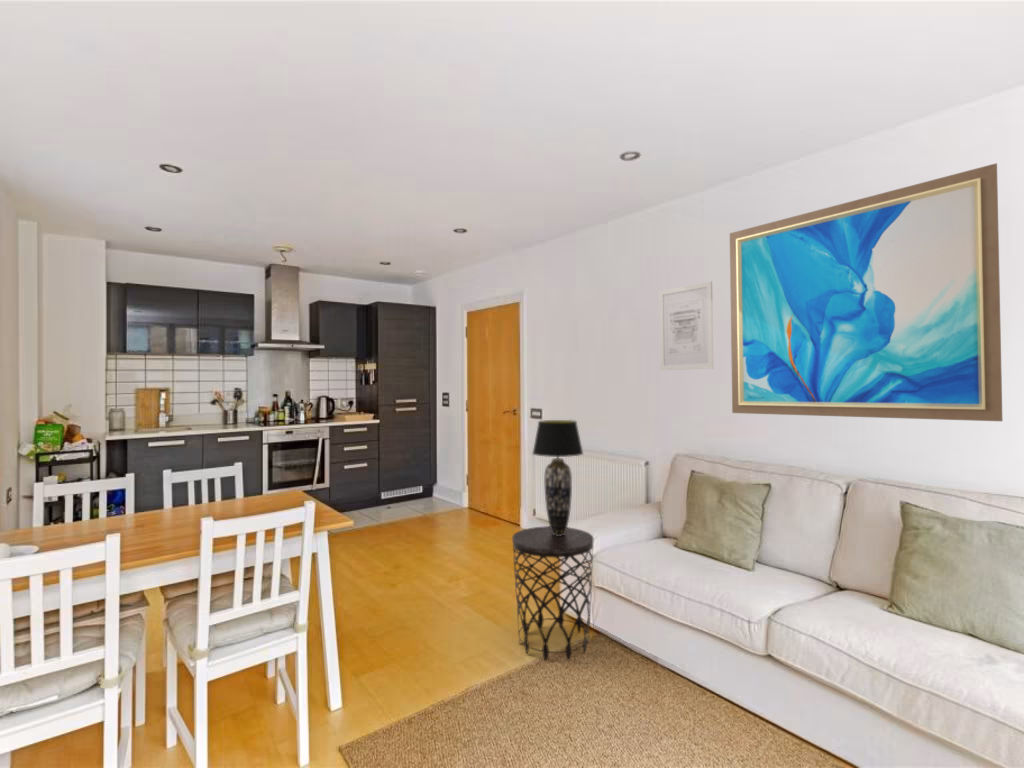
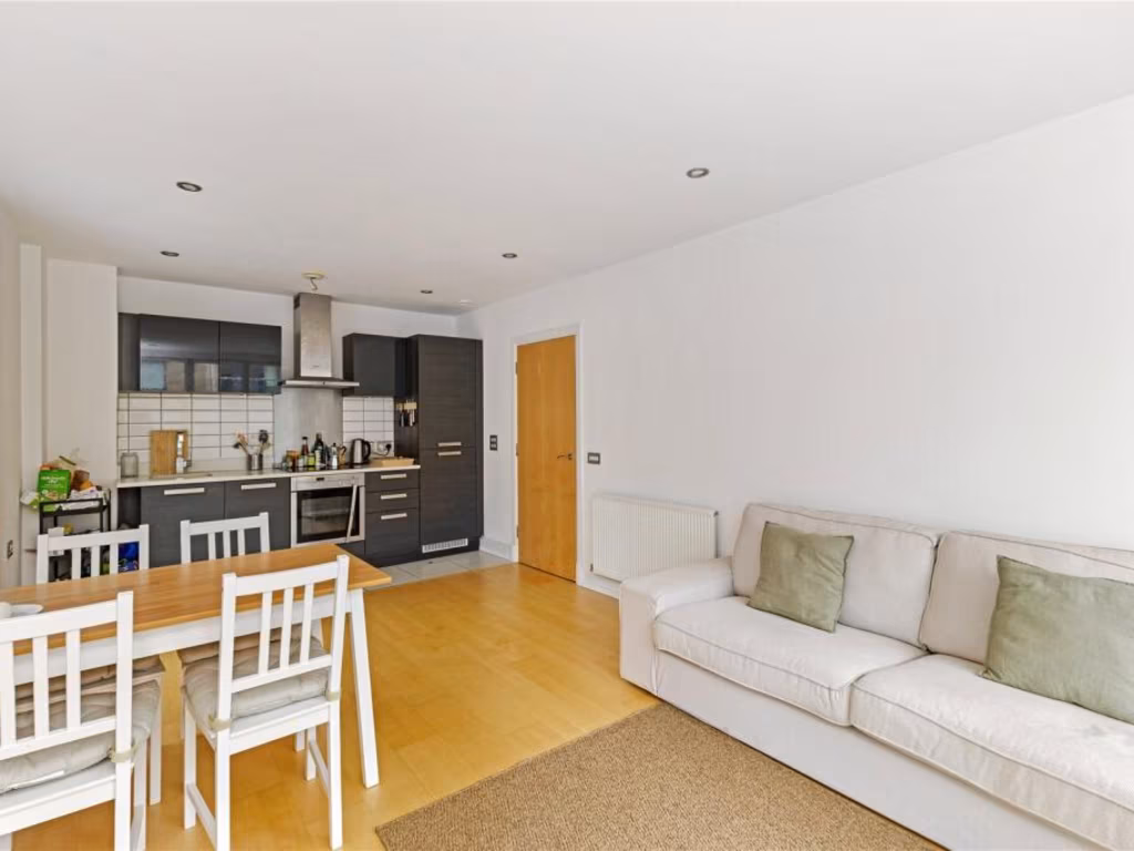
- table lamp (558, 477)
- wall art (840, 310)
- side table (552, 590)
- wall art (684, 328)
